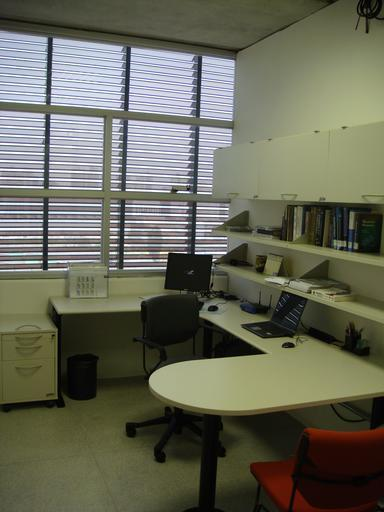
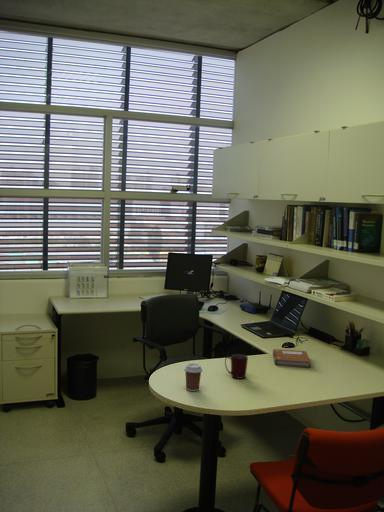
+ mug (236, 366)
+ notebook (290, 357)
+ coffee cup (193, 377)
